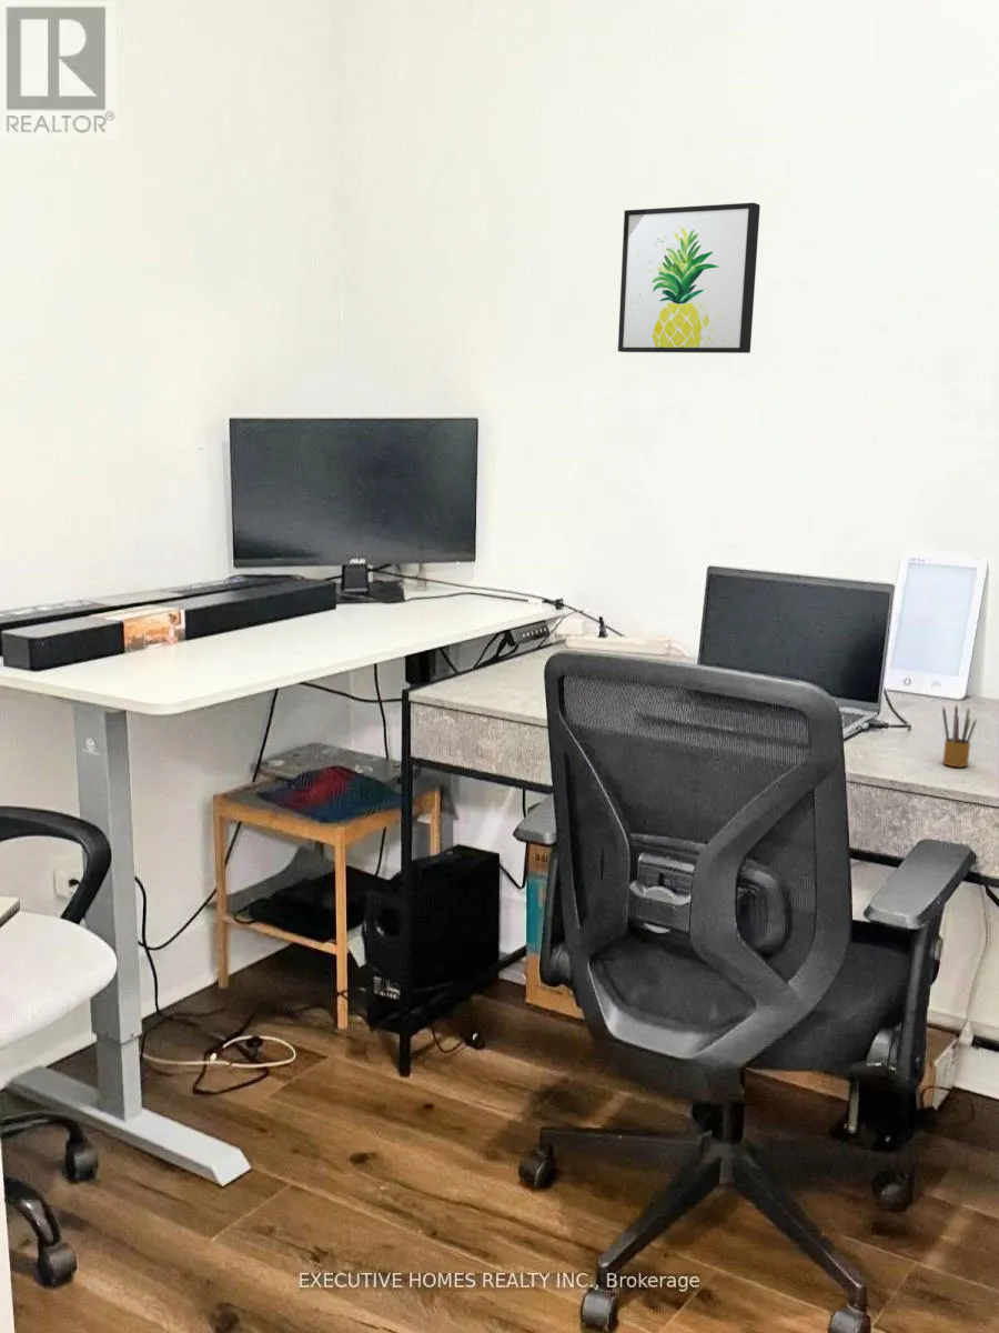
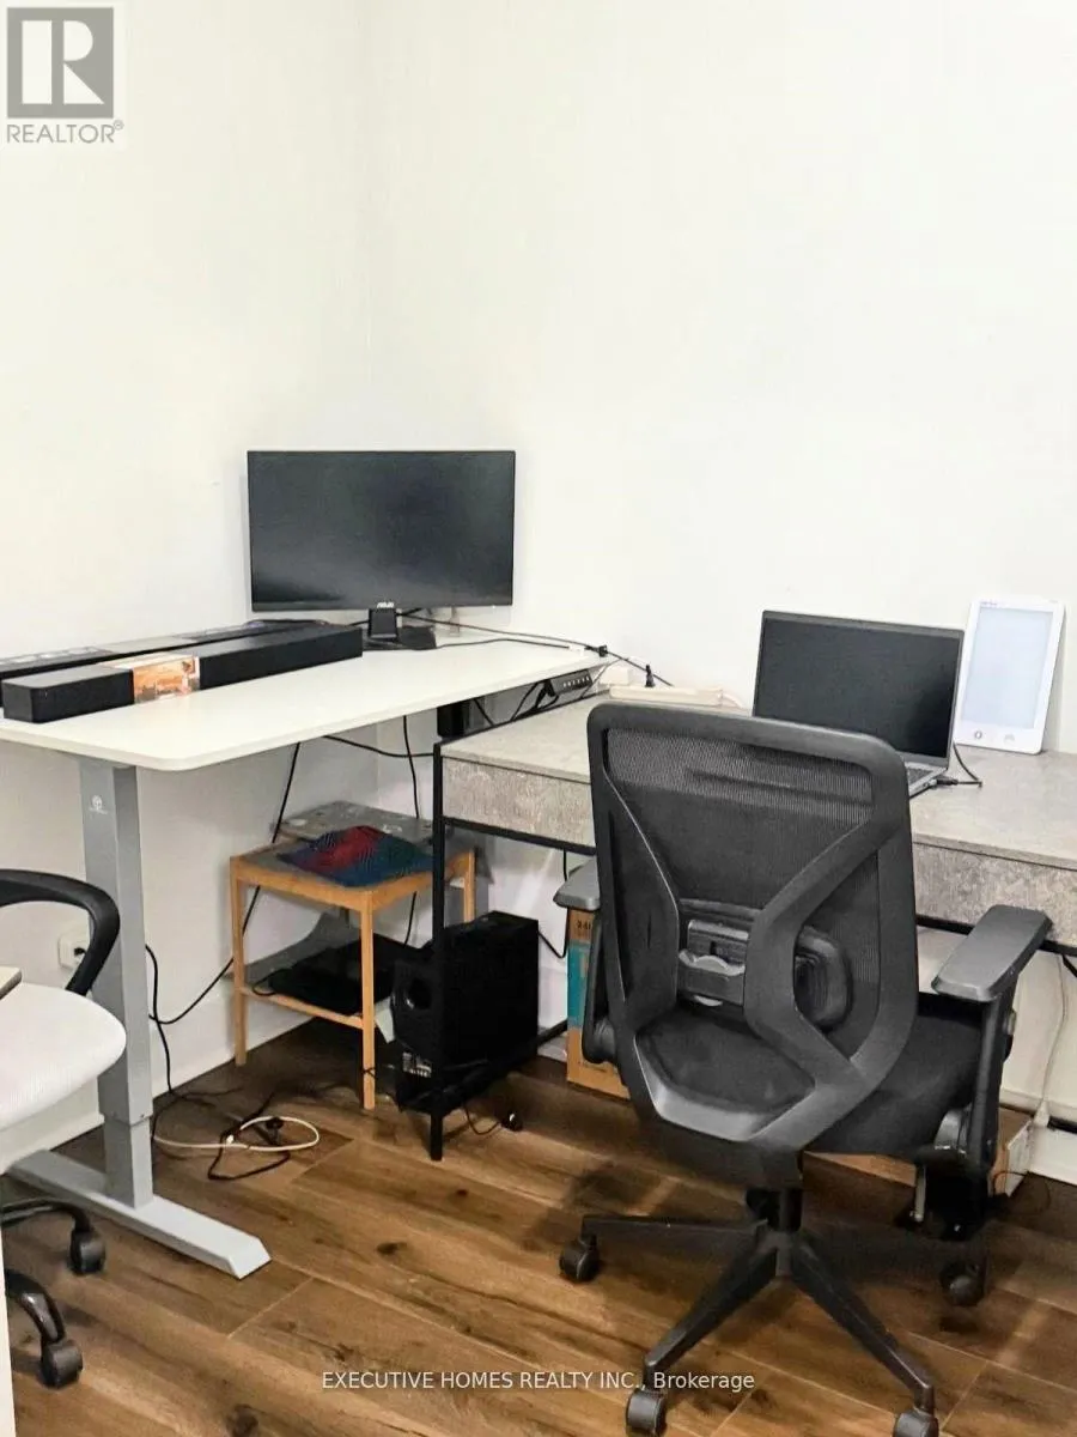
- pencil box (957, 734)
- wall art (686, 280)
